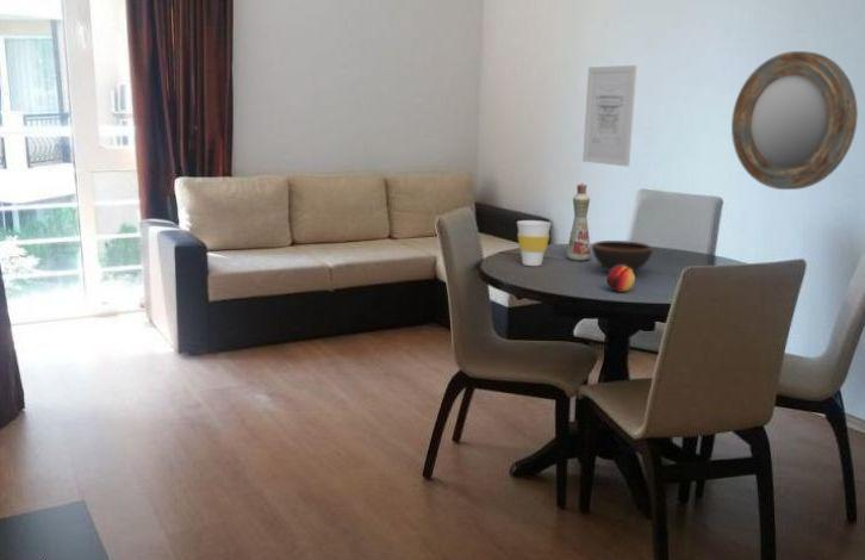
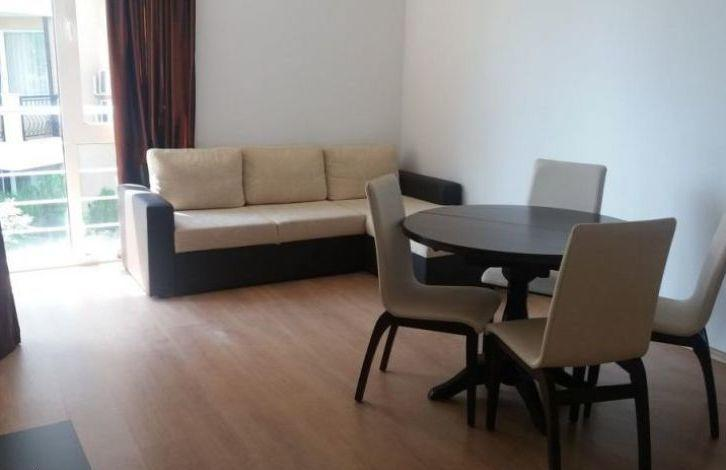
- cup (533, 243)
- bowl (621, 259)
- wall art (608, 116)
- home mirror (789, 122)
- bottle (580, 220)
- fruit (621, 278)
